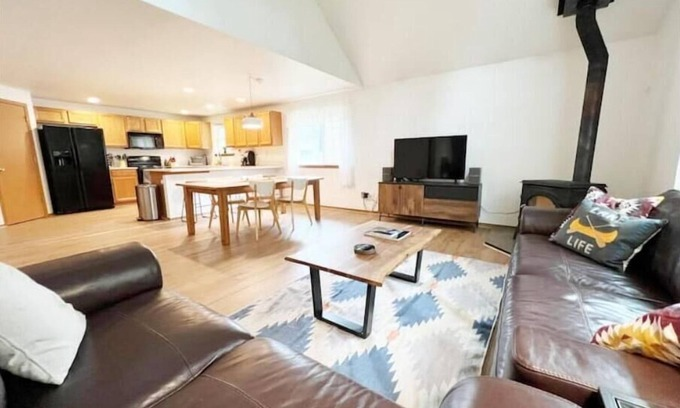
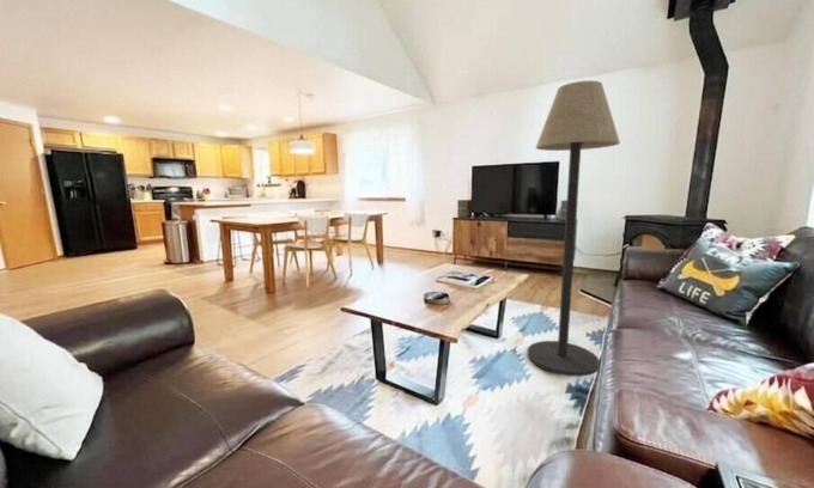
+ floor lamp (570, 231)
